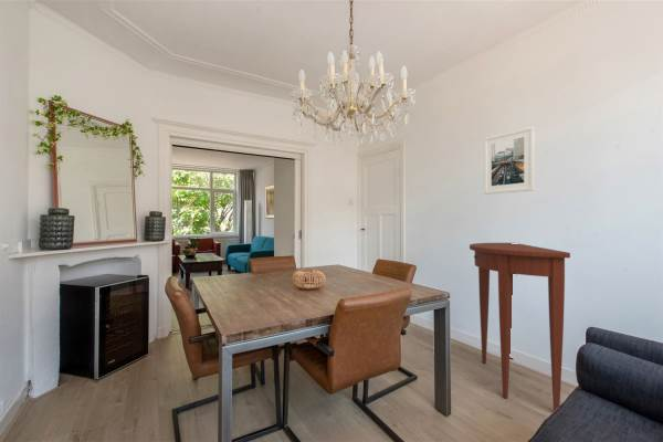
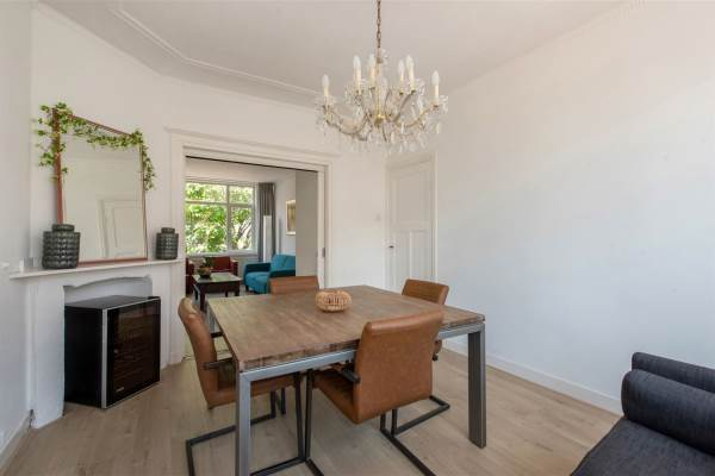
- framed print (507, 162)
- console table (511, 314)
